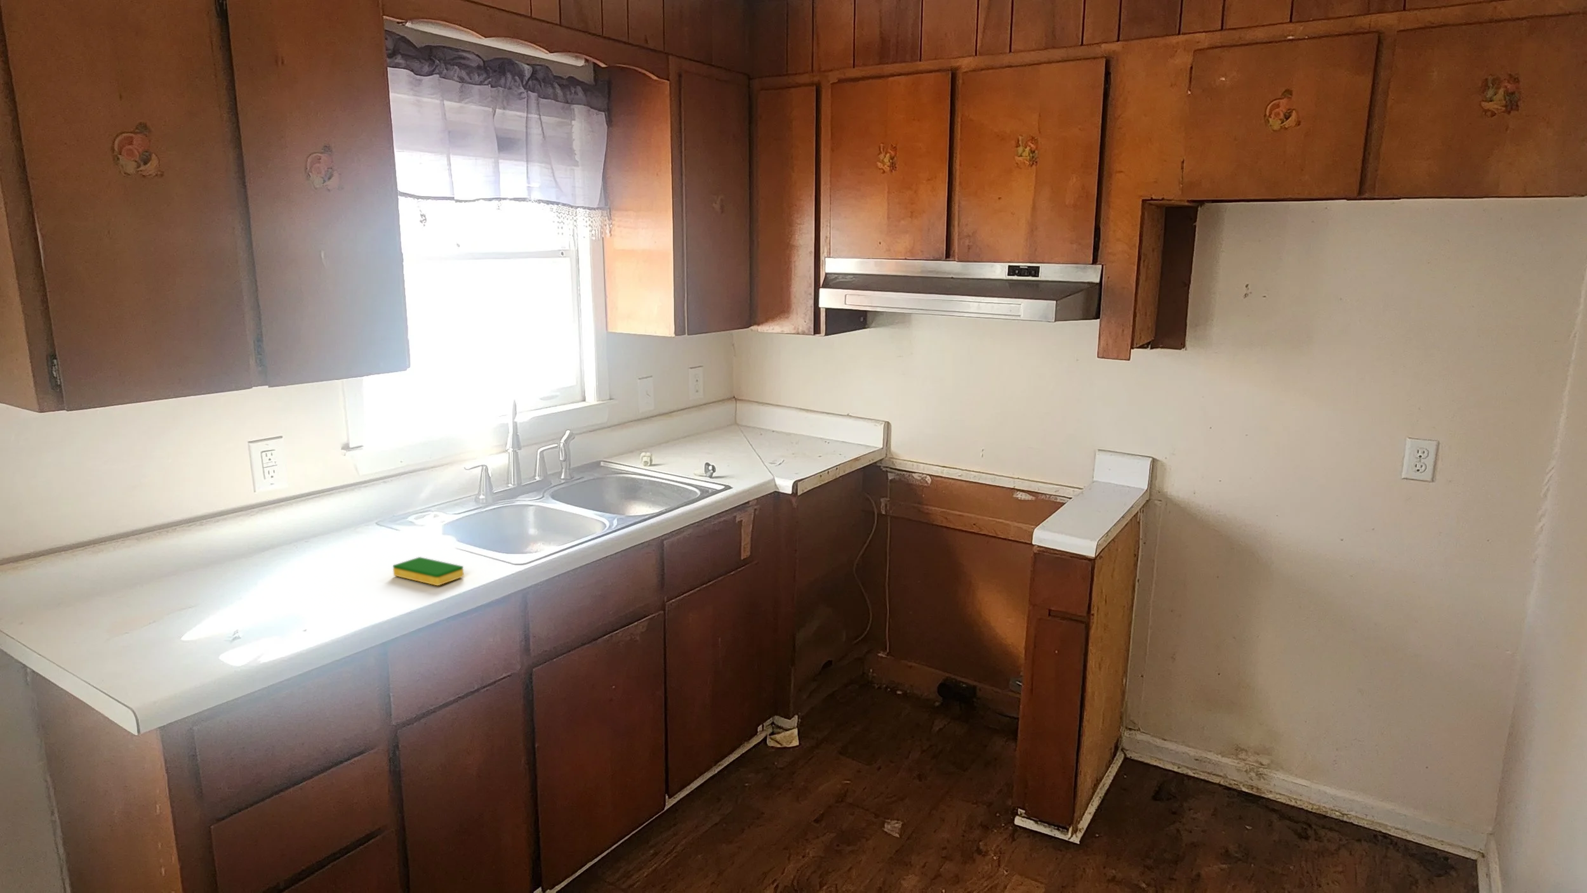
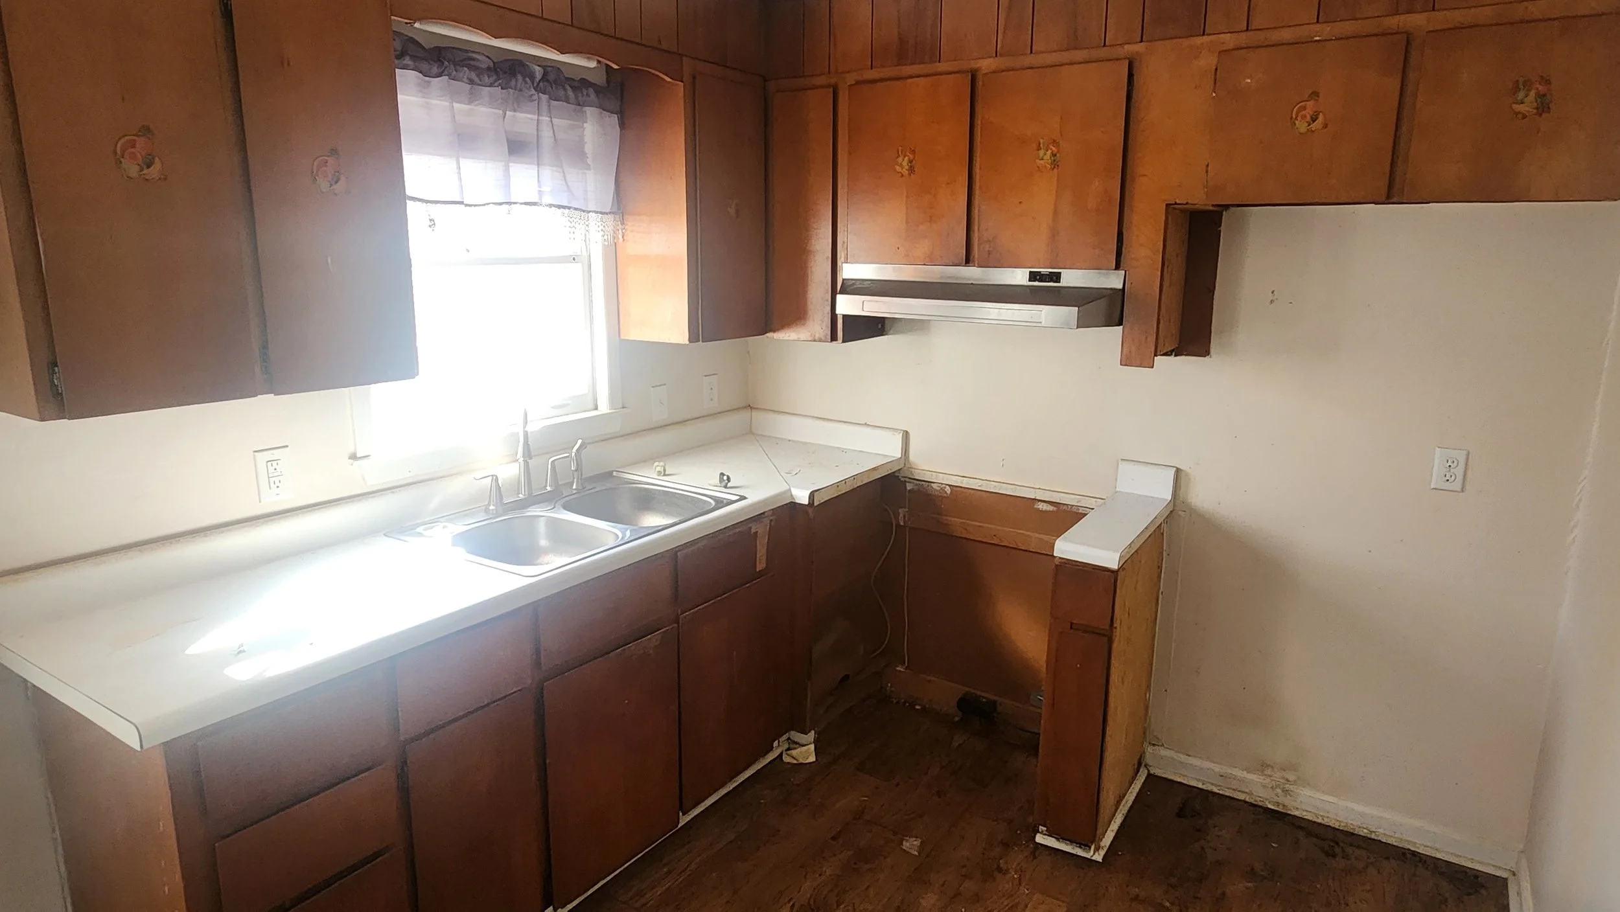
- dish sponge (428, 571)
